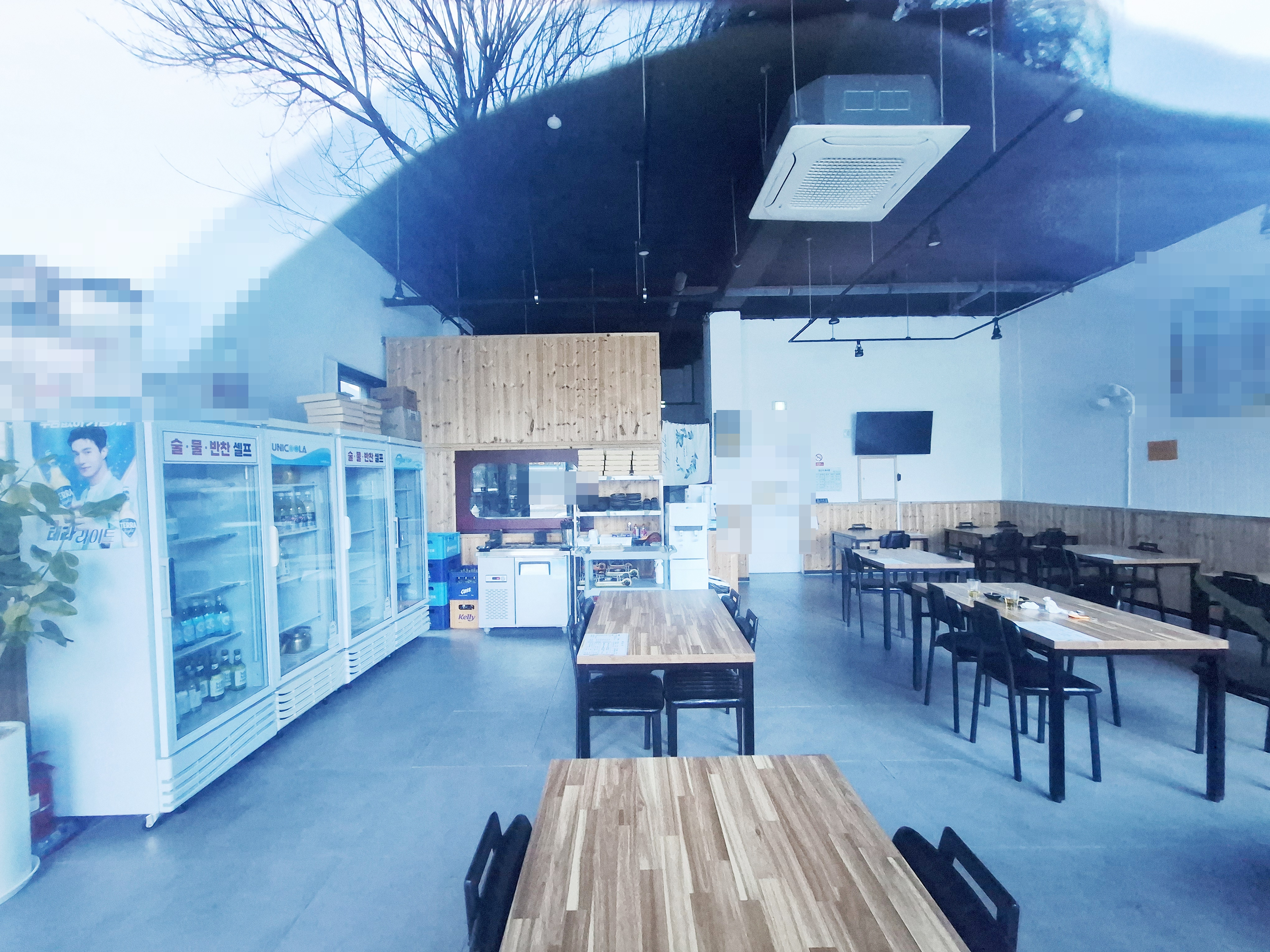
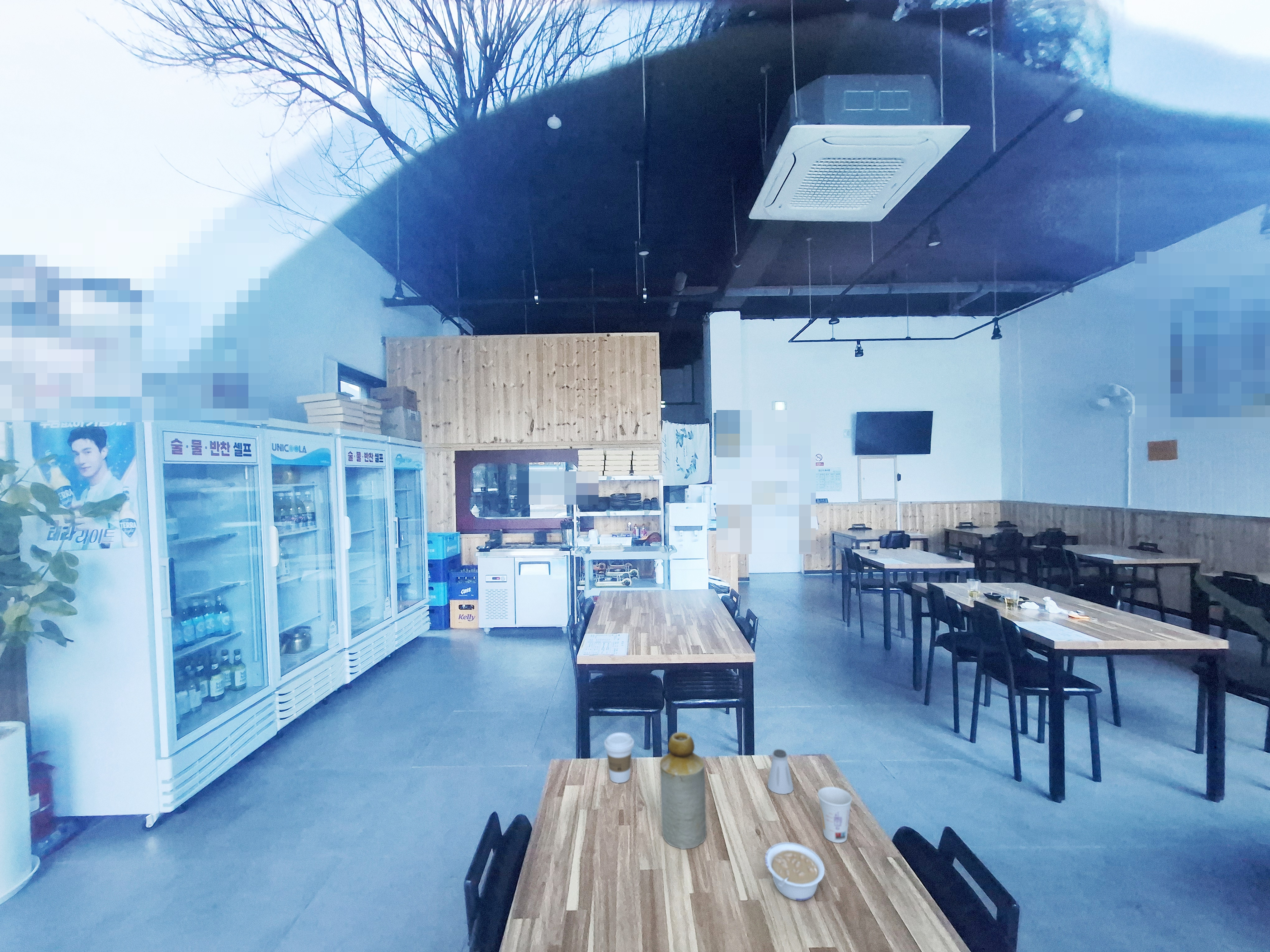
+ saltshaker (780, 769)
+ cup (835, 815)
+ legume (795, 873)
+ coffee cup (619, 758)
+ bottle (683, 785)
